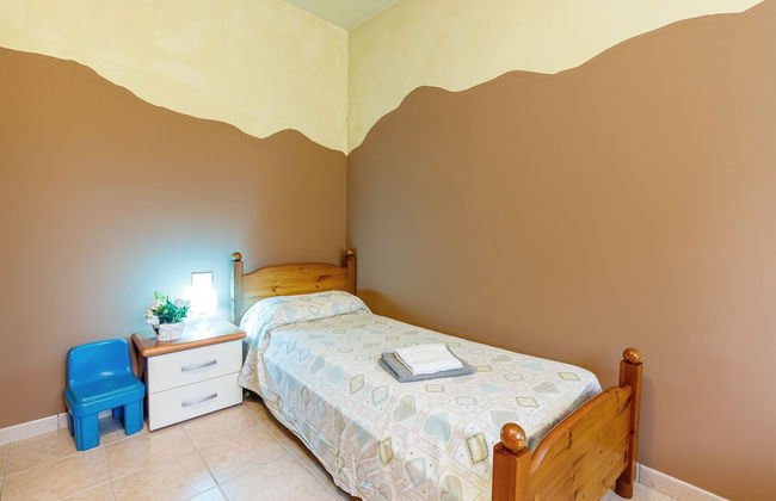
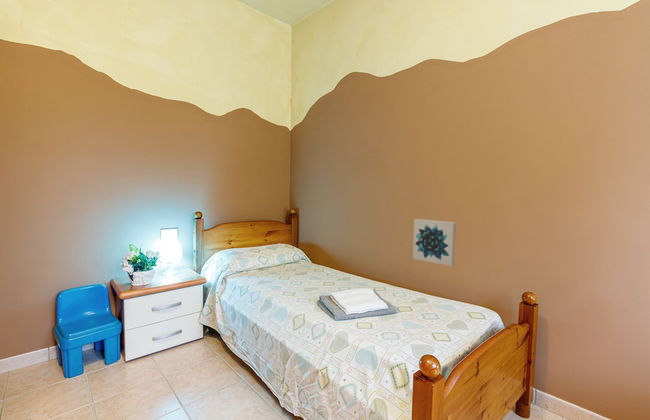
+ wall art (433, 241)
